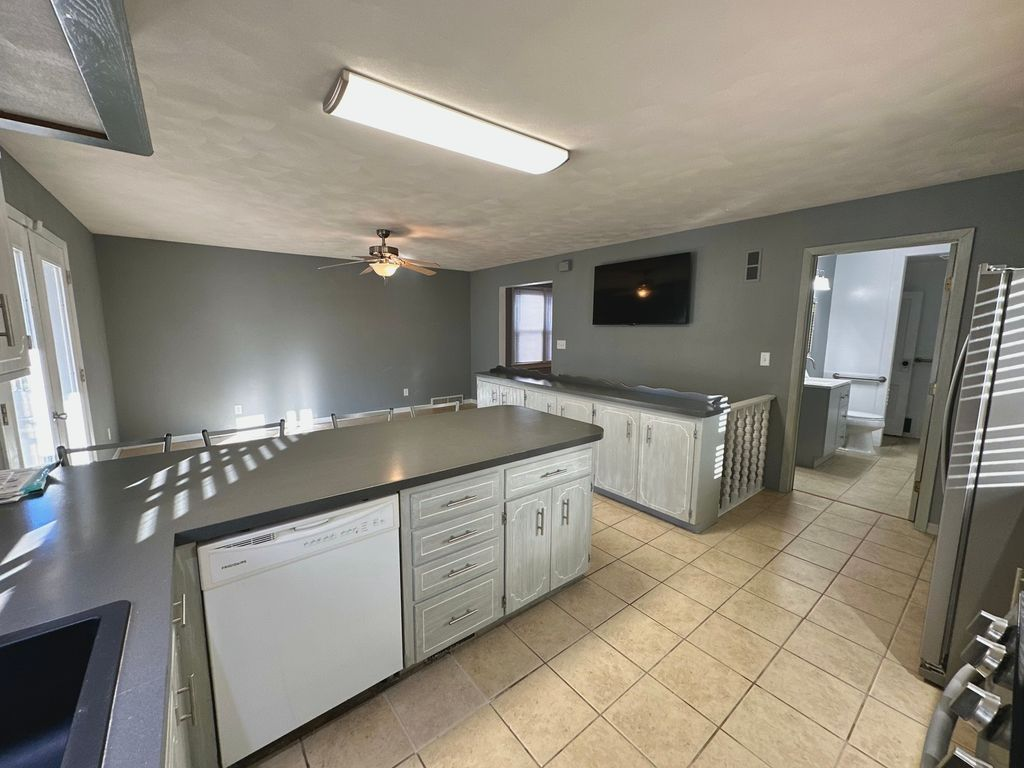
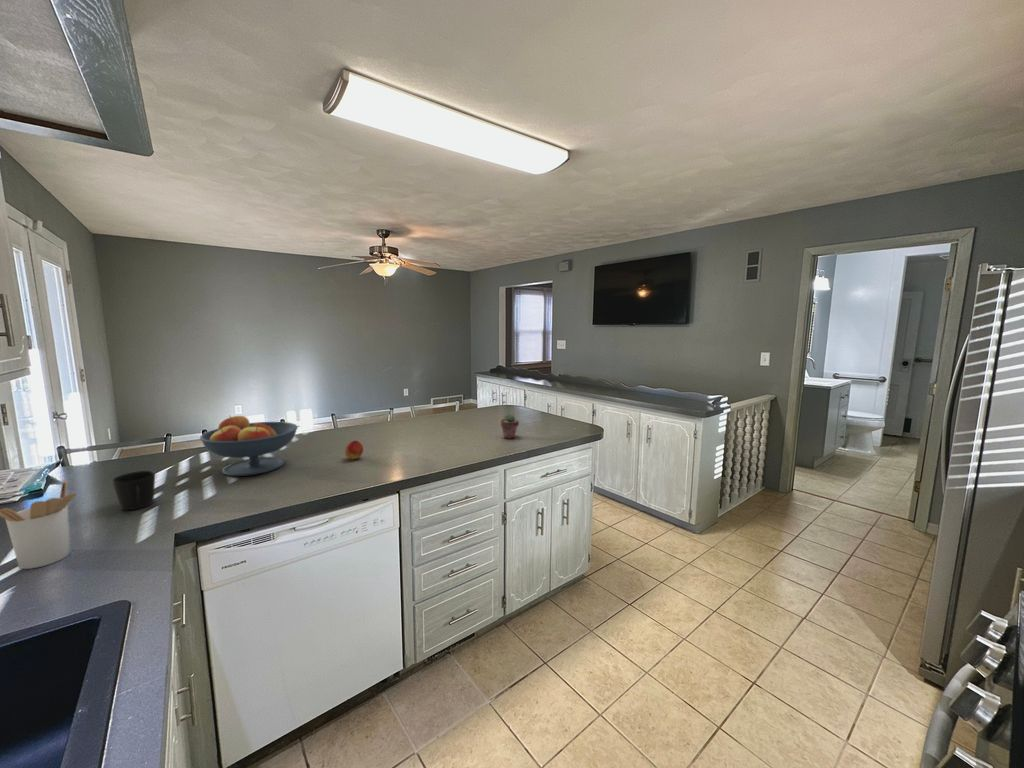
+ peach (354, 449)
+ fruit bowl (252, 442)
+ potted succulent (509, 425)
+ cup (136, 491)
+ utensil holder (45, 525)
